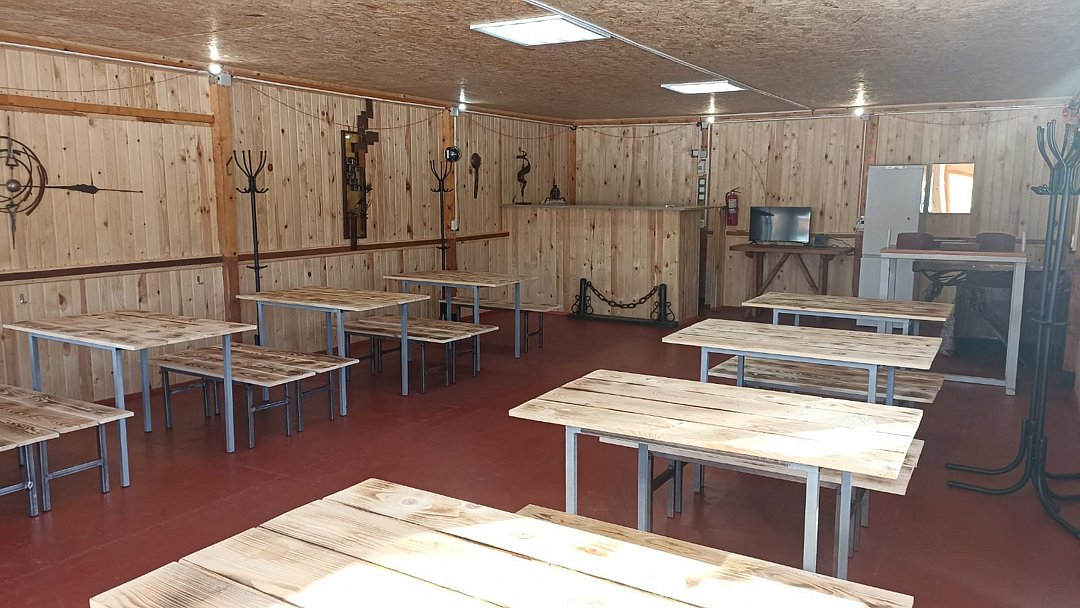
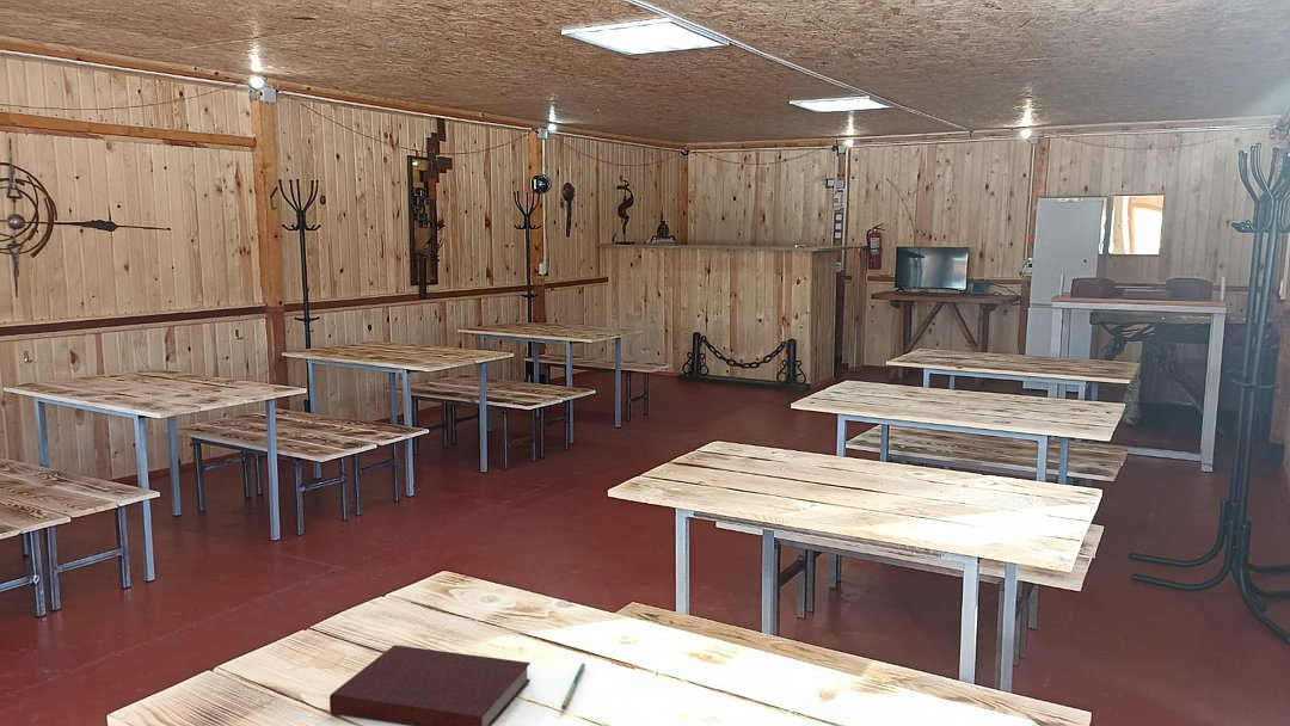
+ pen (573, 684)
+ notebook (434, 687)
